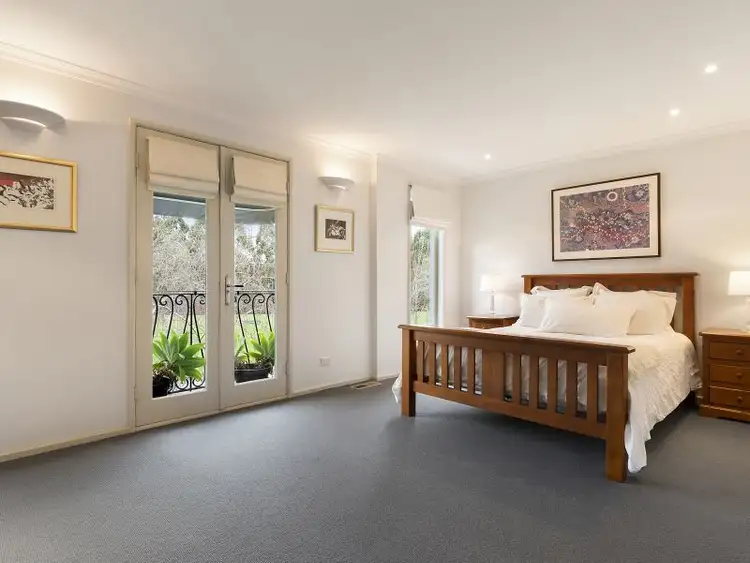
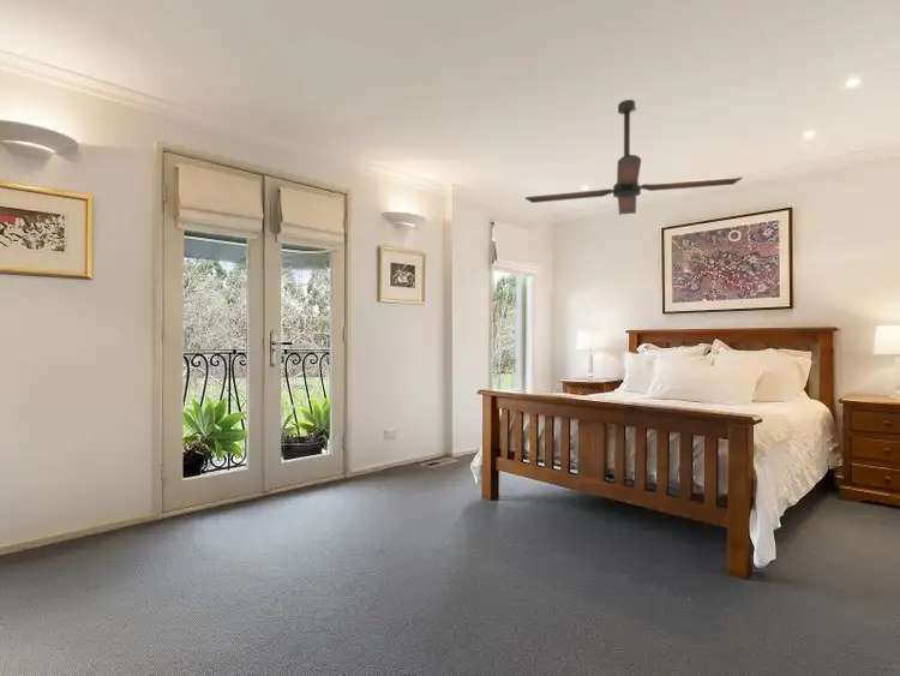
+ ceiling fan (626, 150)
